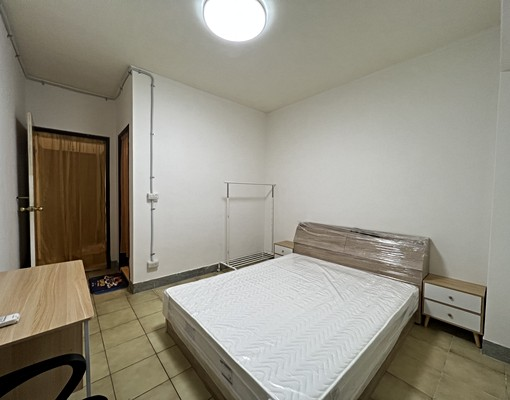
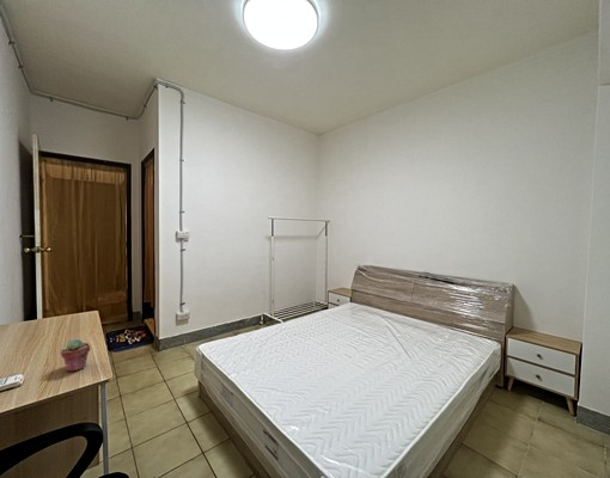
+ potted succulent (75, 353)
